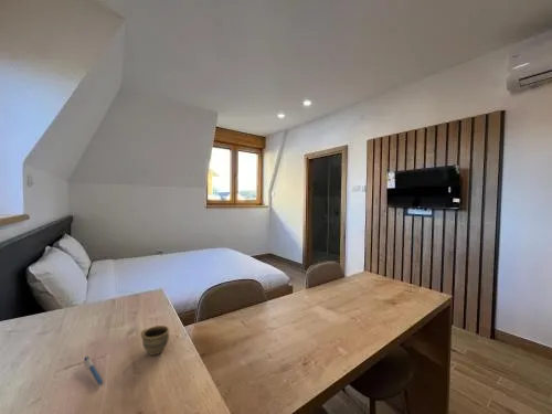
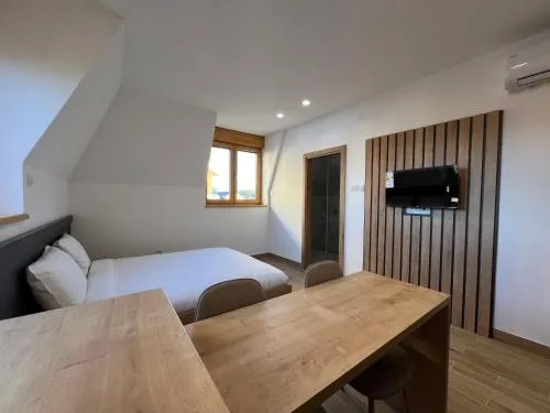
- pen (92, 370)
- cup (153, 339)
